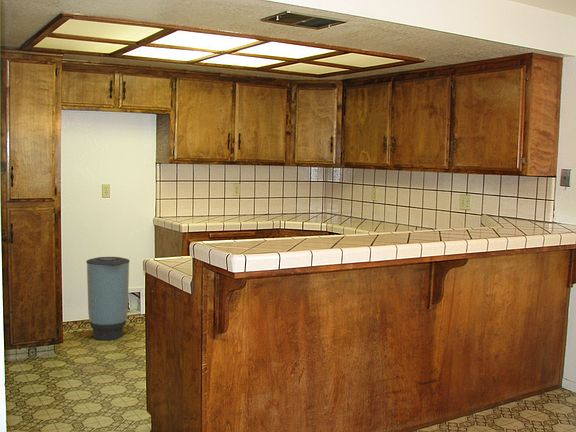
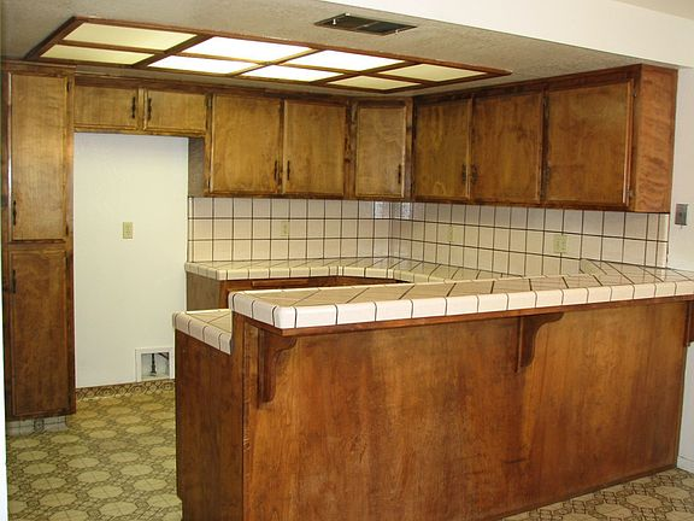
- trash can (107, 296)
